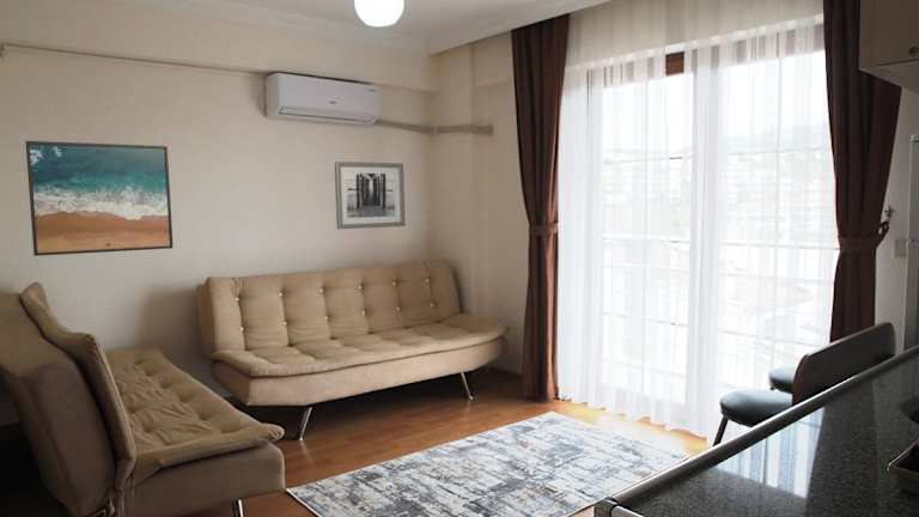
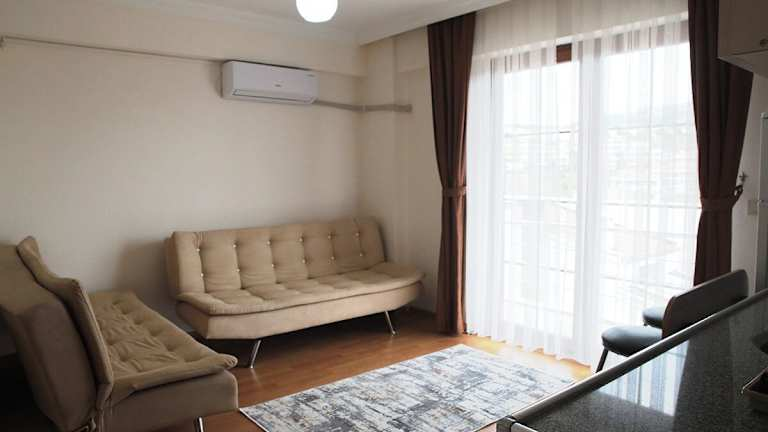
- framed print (104, 197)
- wall art (371, 195)
